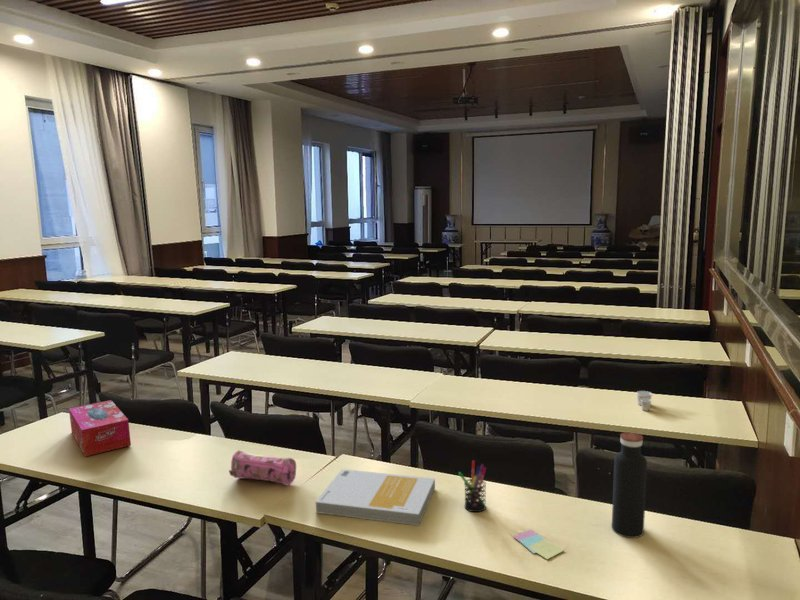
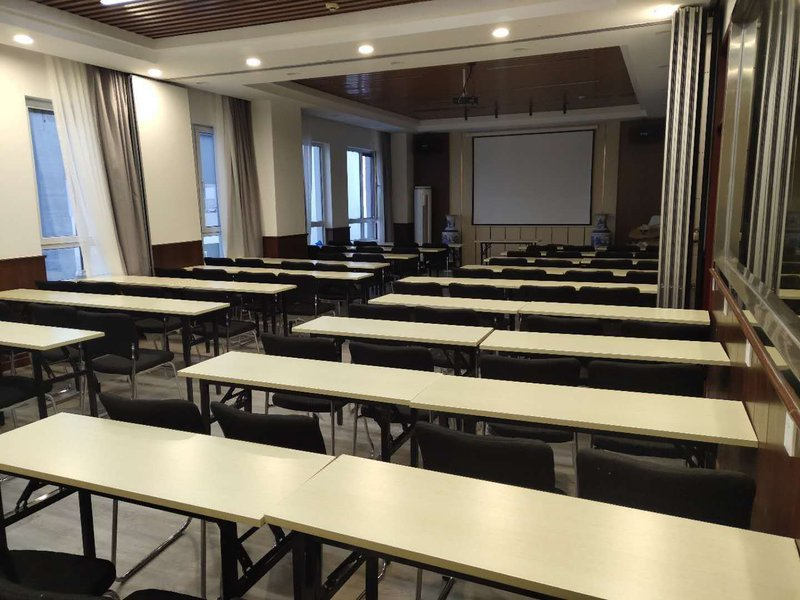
- water bottle (629, 484)
- pencil case (263, 467)
- paper cup (644, 400)
- book (377, 494)
- pen holder (472, 485)
- tissue box (99, 426)
- sticky notes (537, 543)
